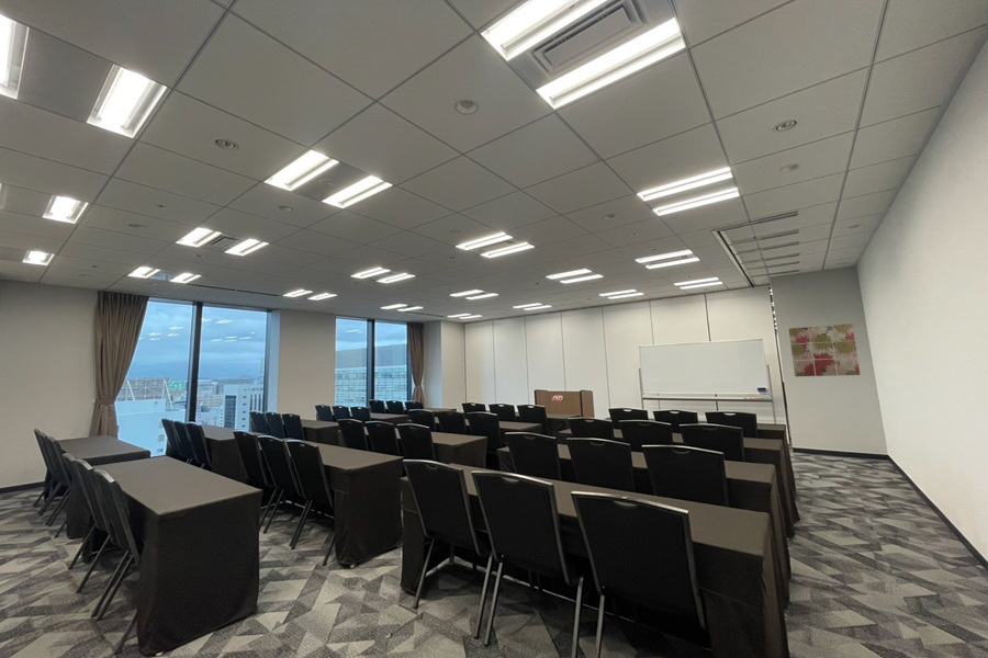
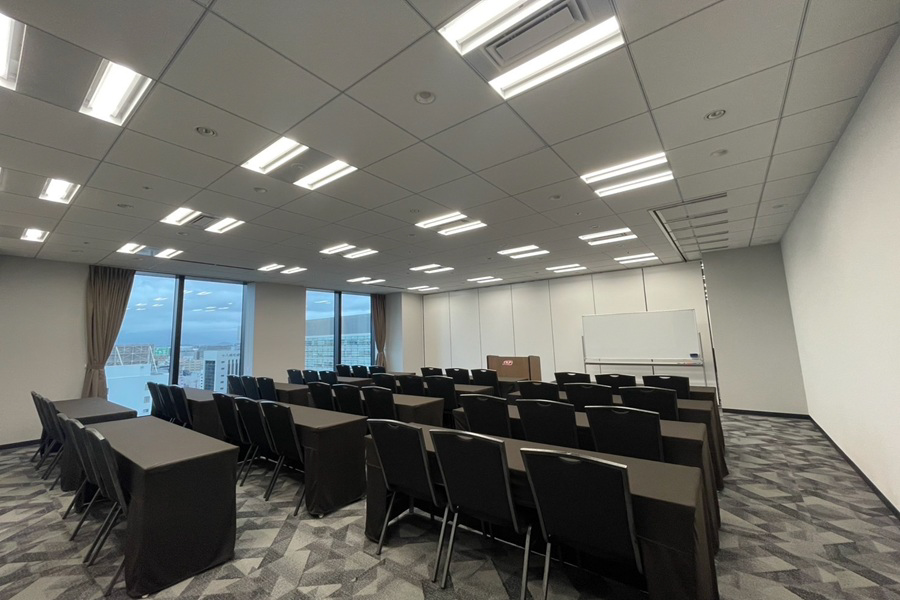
- wall art (822, 350)
